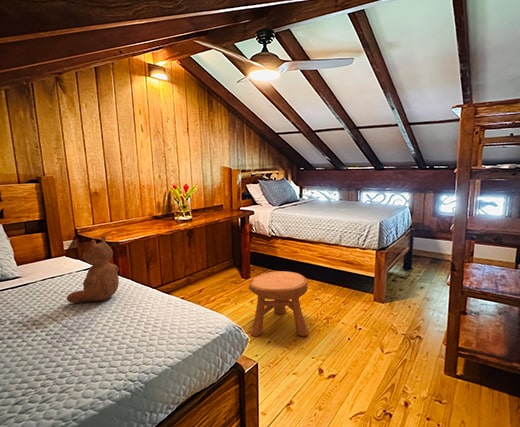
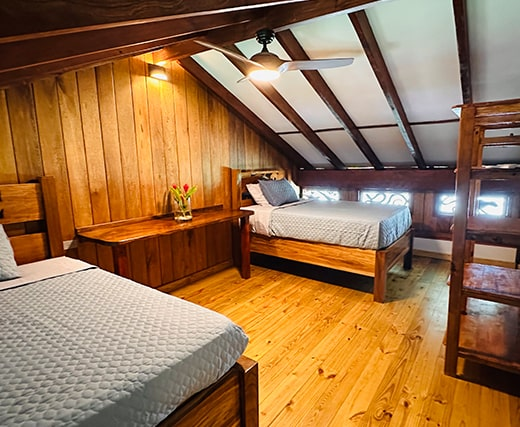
- stool (278, 300)
- teddy bear (92, 268)
